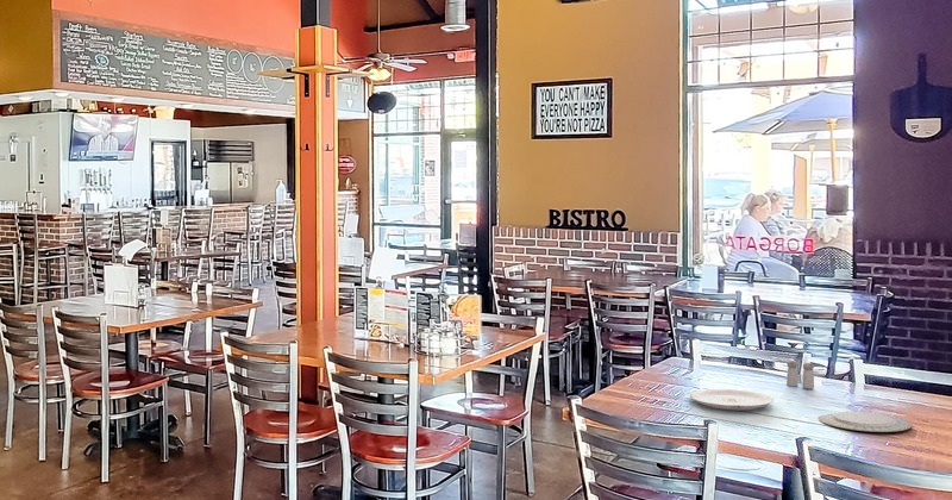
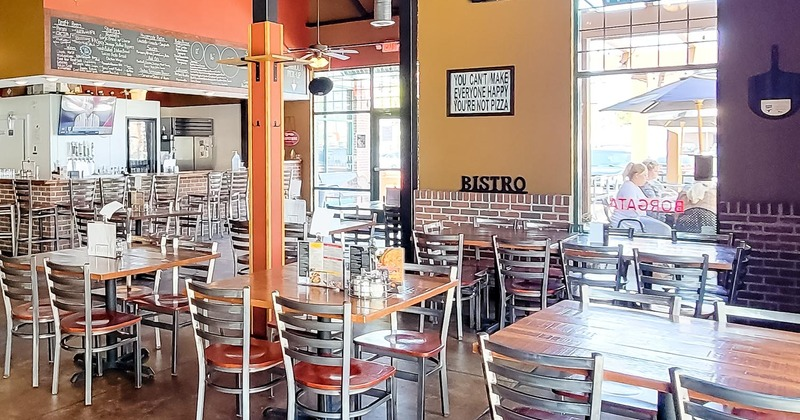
- chinaware (863, 419)
- salt and pepper shaker (803, 374)
- plate (731, 400)
